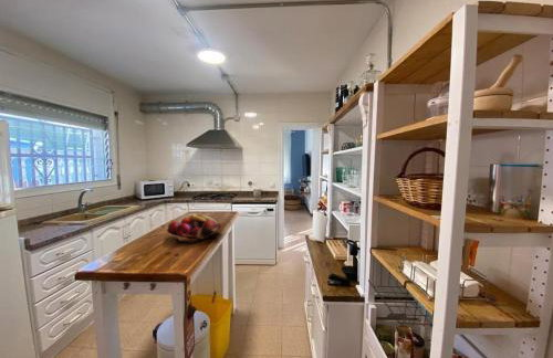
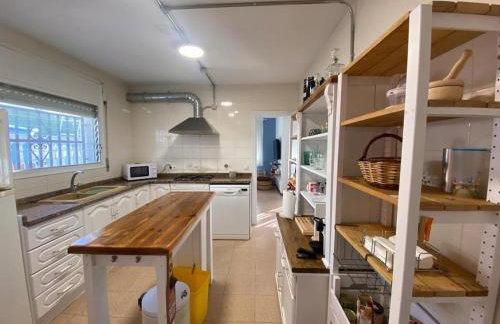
- fruit basket (195, 227)
